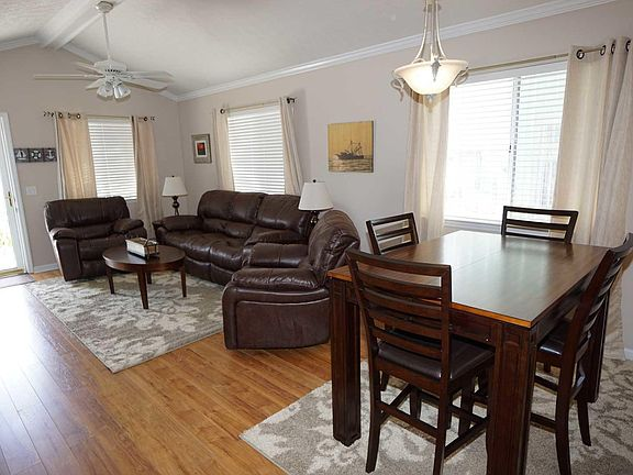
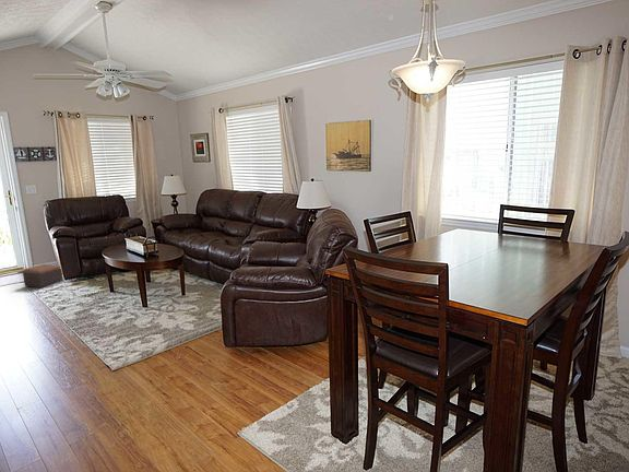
+ footstool (43, 274)
